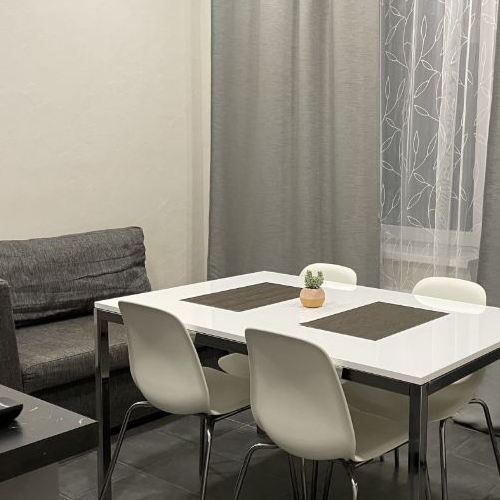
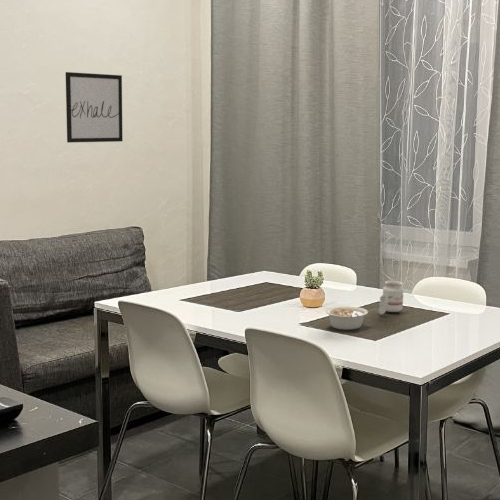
+ legume (347, 316)
+ candle (391, 298)
+ wall art (95, 108)
